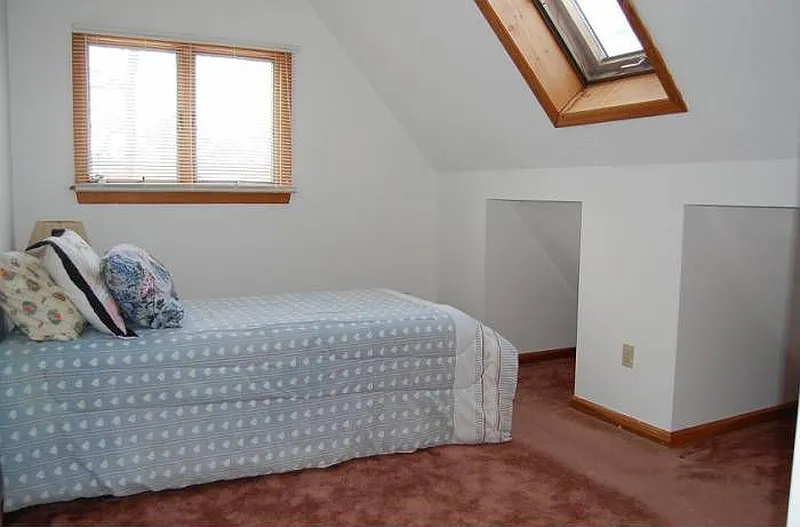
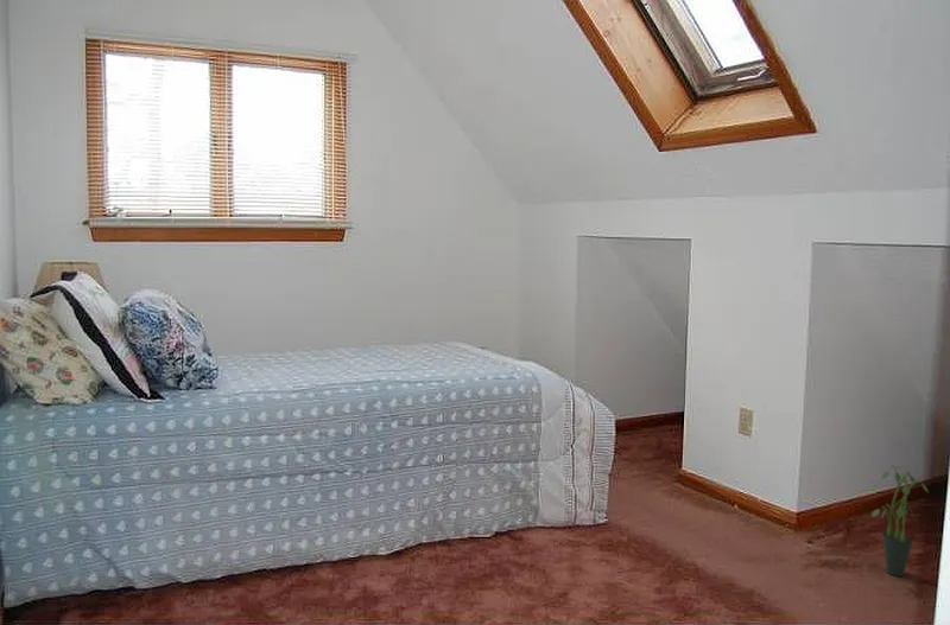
+ potted plant (898, 522)
